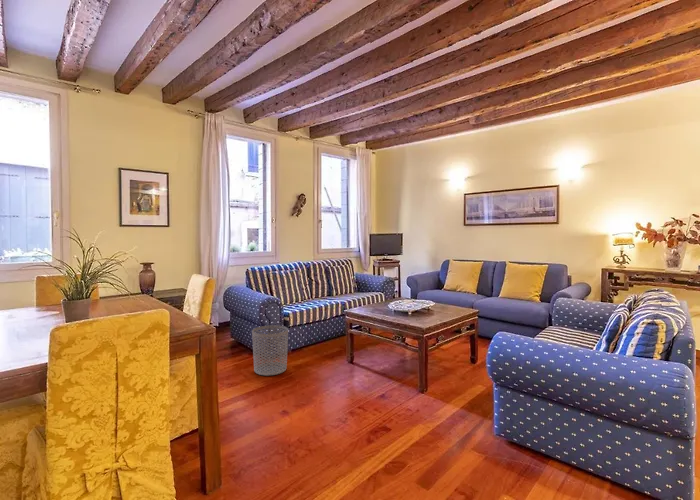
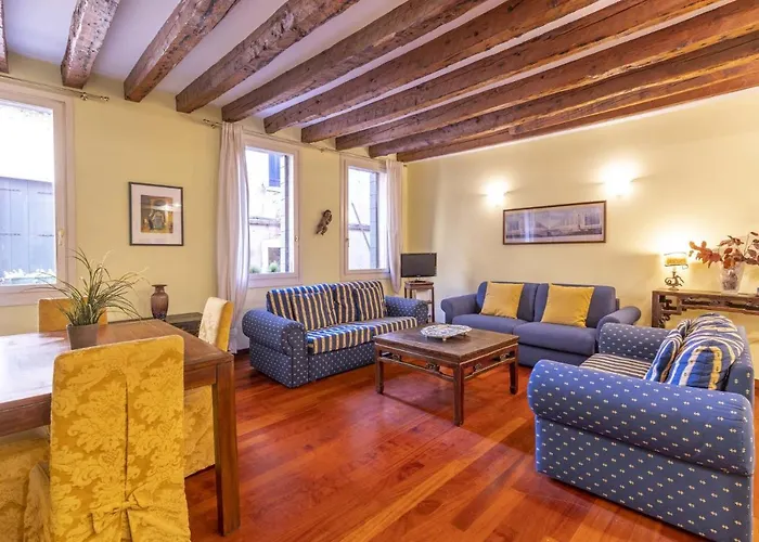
- waste bin (270, 349)
